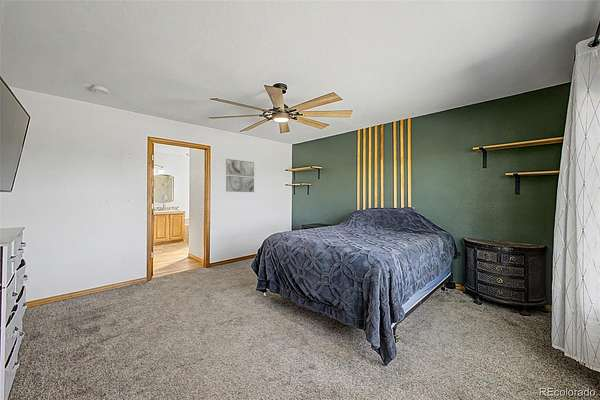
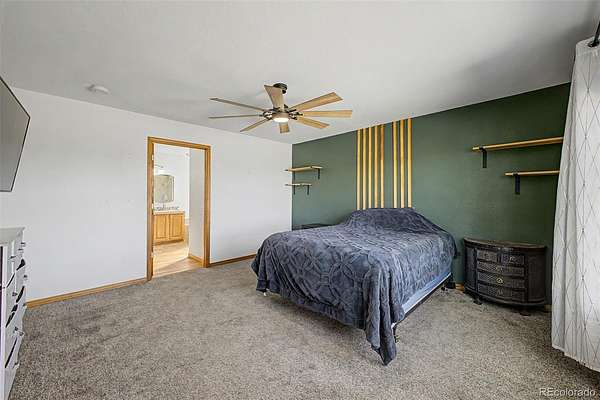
- wall art (240, 175)
